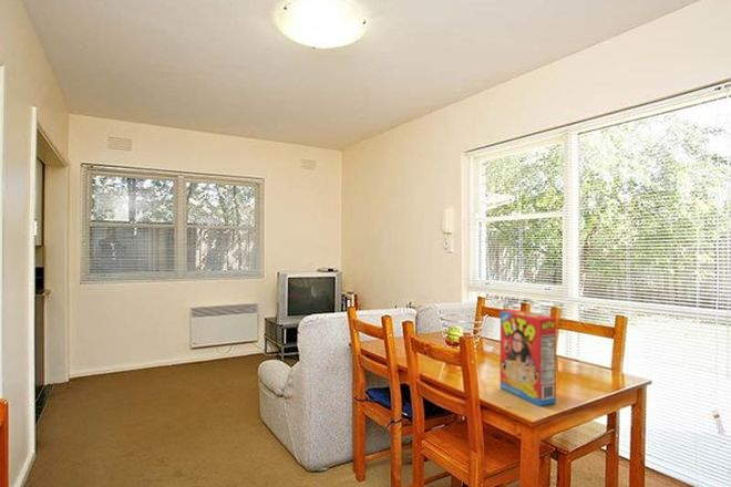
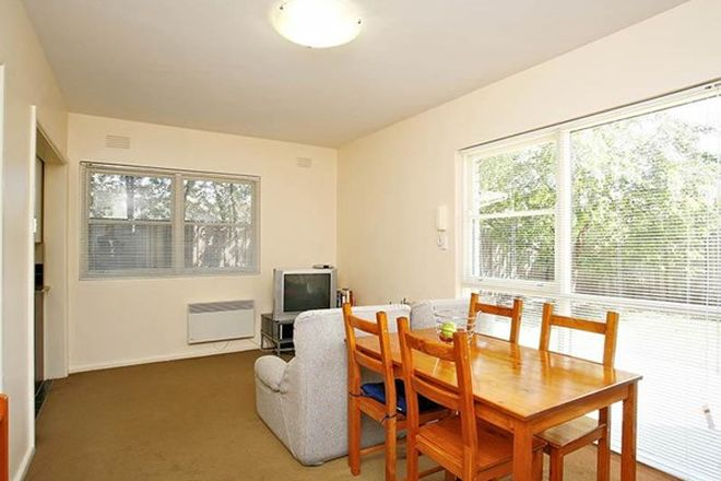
- cereal box (526, 354)
